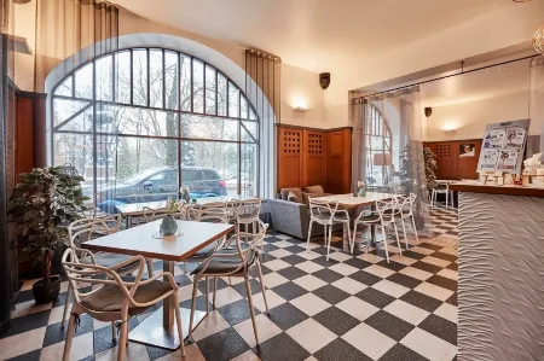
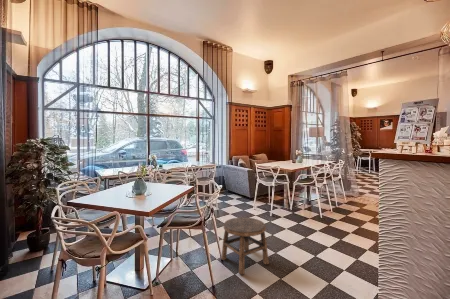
+ stool (244, 242)
